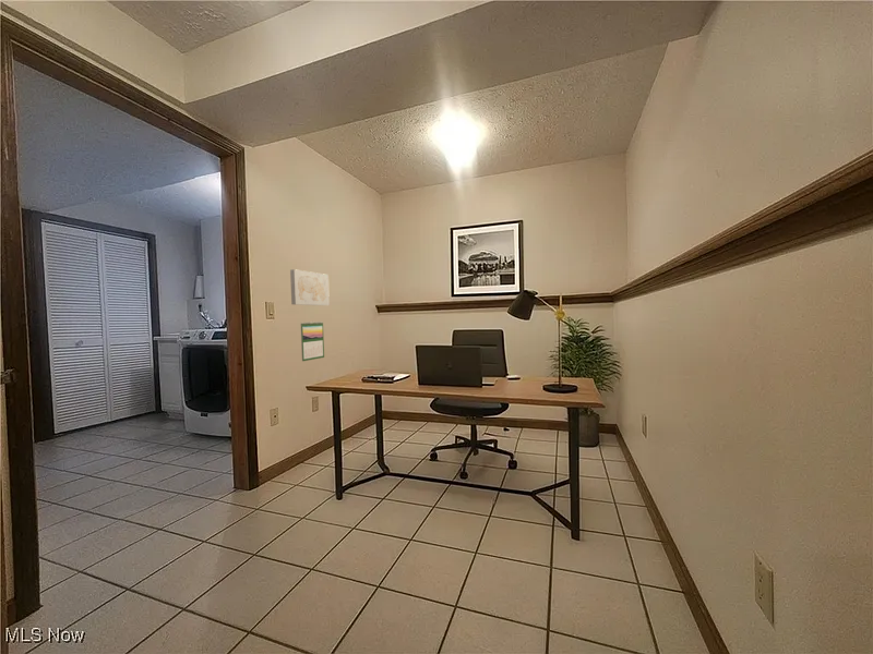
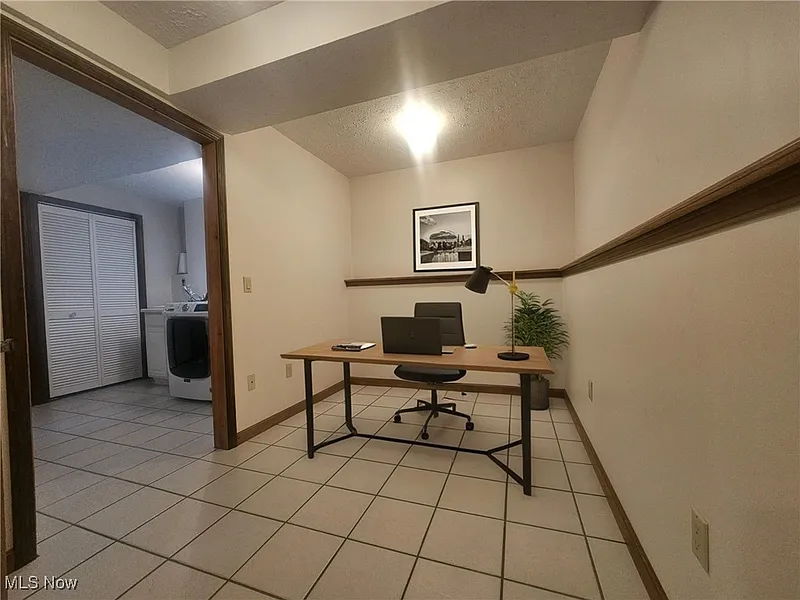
- wall art (311, 288)
- calendar (312, 340)
